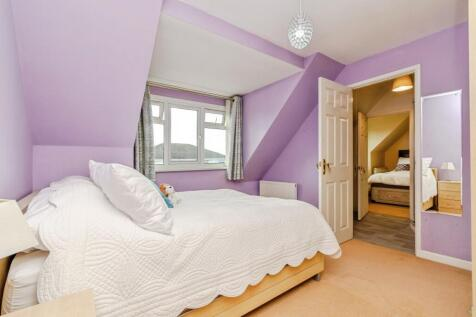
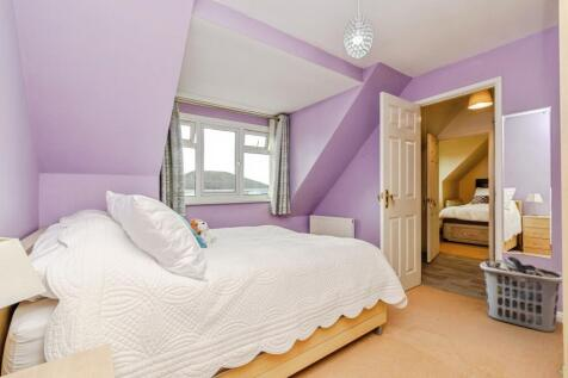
+ clothes hamper (519, 289)
